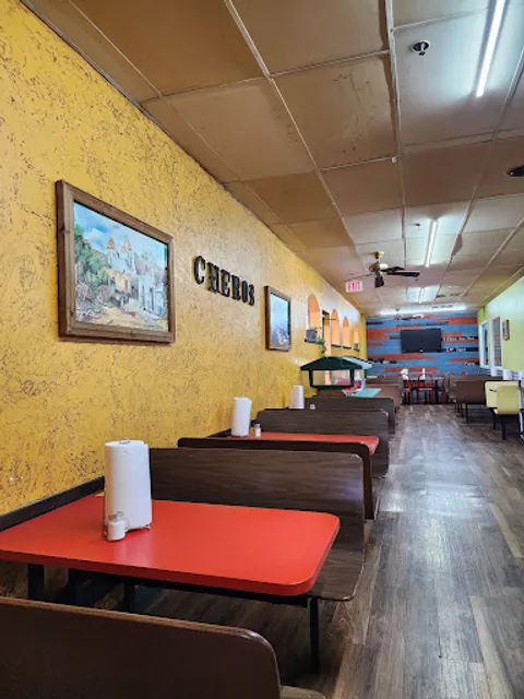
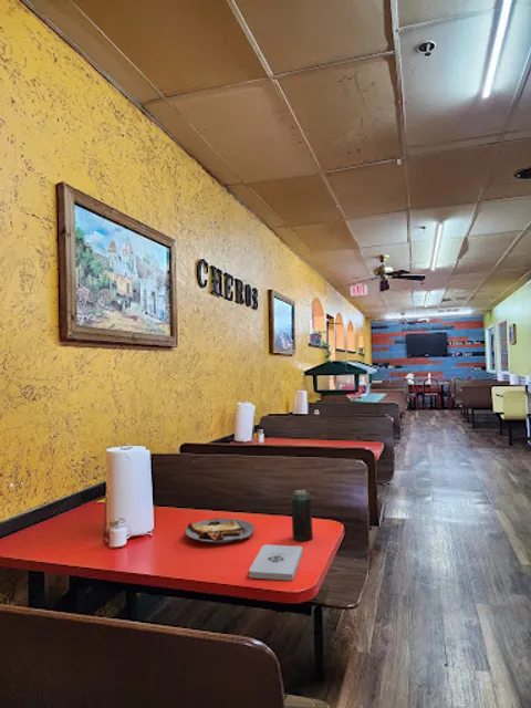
+ food plate (219, 529)
+ notepad (277, 561)
+ beverage can (301, 513)
